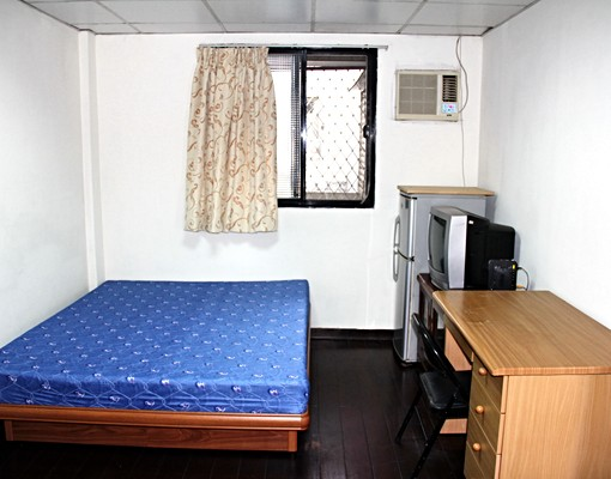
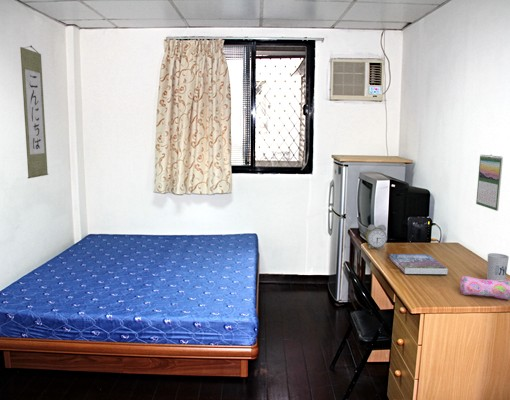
+ alarm clock (376, 236)
+ pencil case (486, 287)
+ cup (496, 270)
+ book (416, 263)
+ calendar (488, 181)
+ wall scroll (34, 112)
